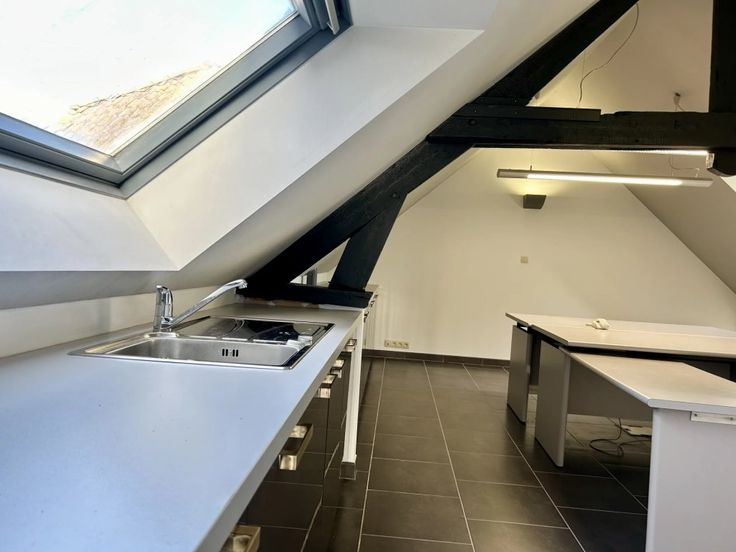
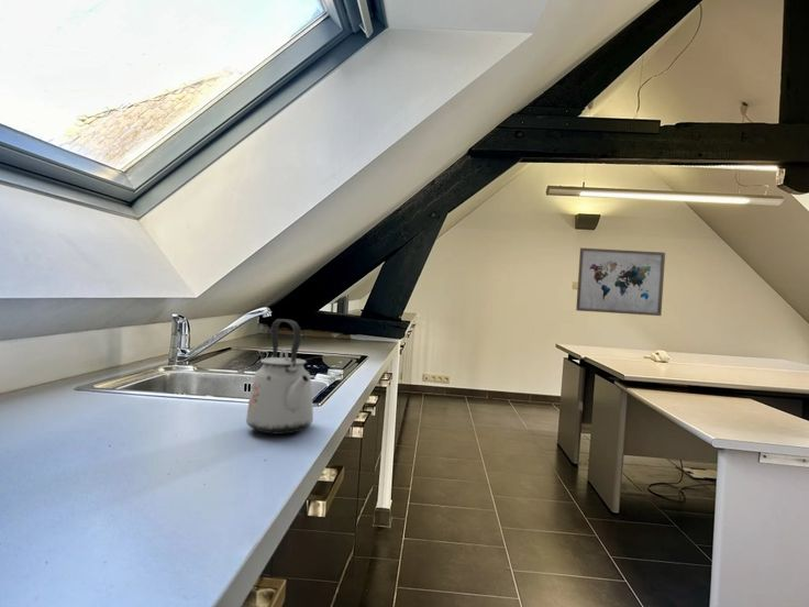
+ kettle (287, 376)
+ wall art (620, 282)
